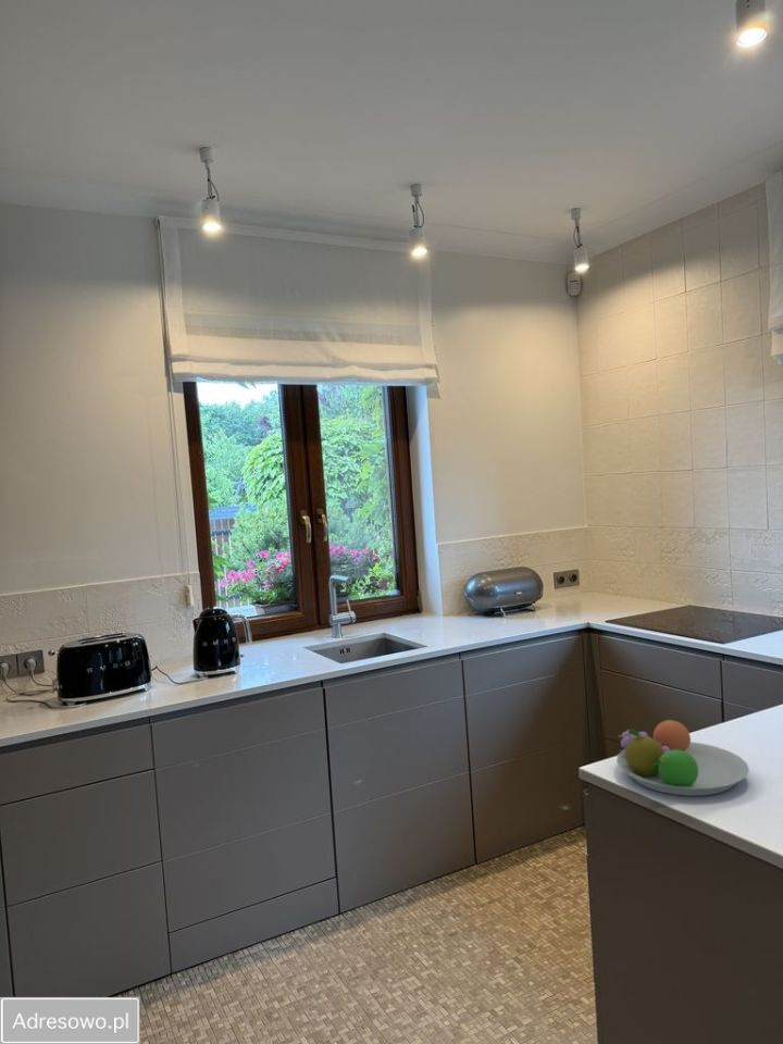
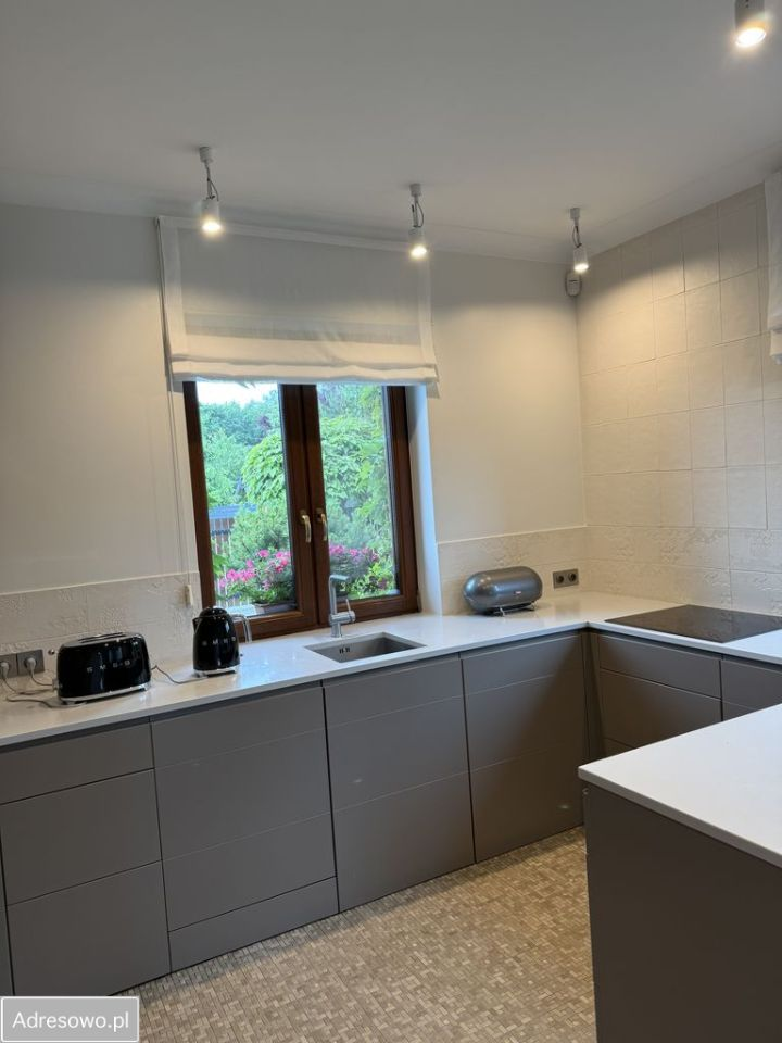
- fruit bowl (676, 751)
